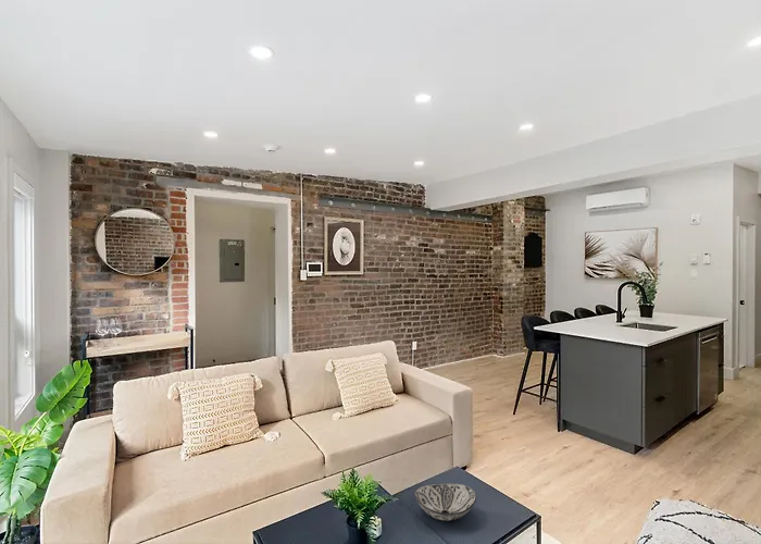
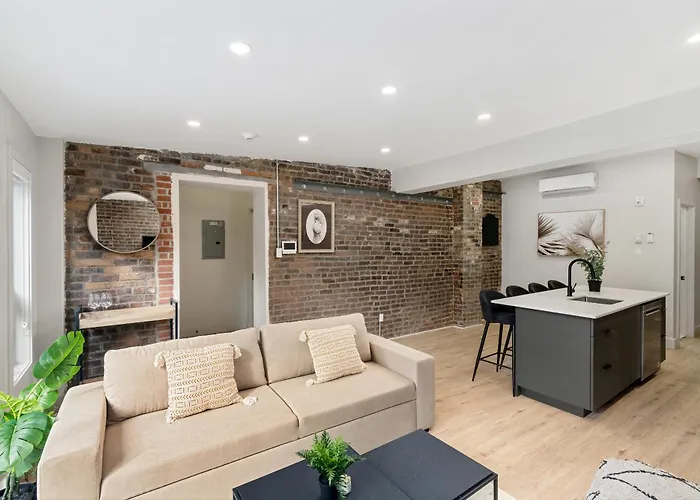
- decorative bowl (445, 504)
